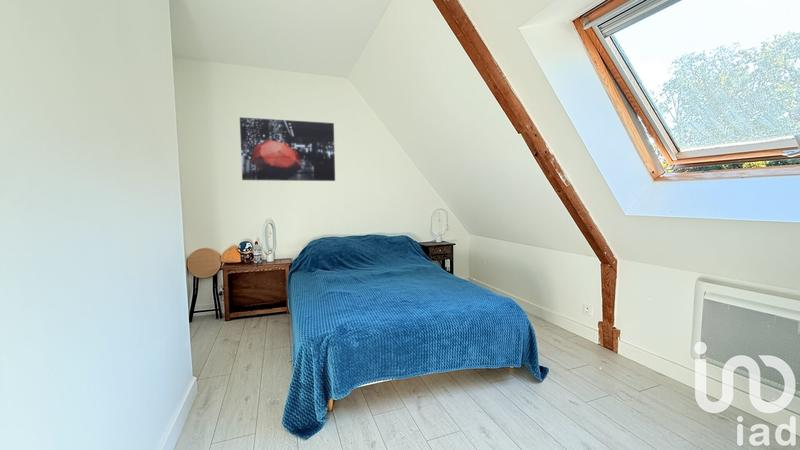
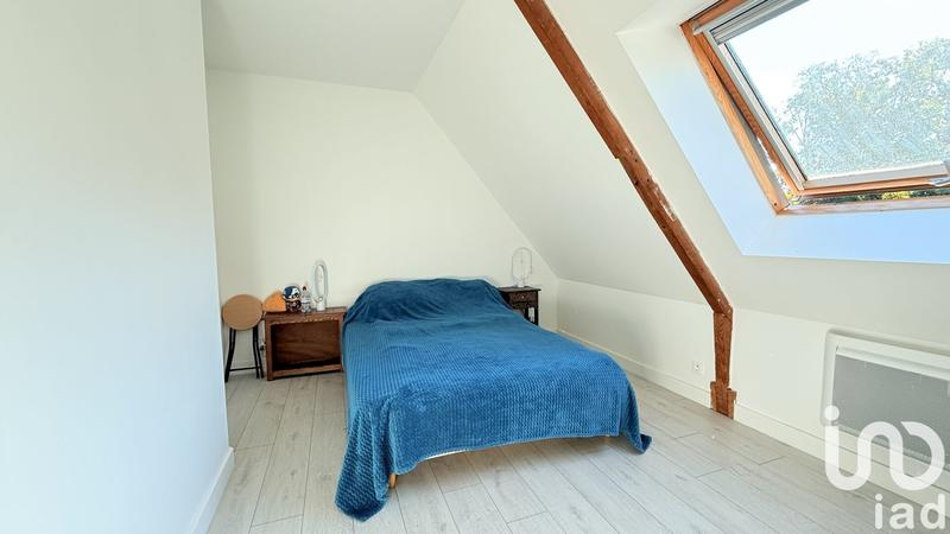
- wall art (289, 150)
